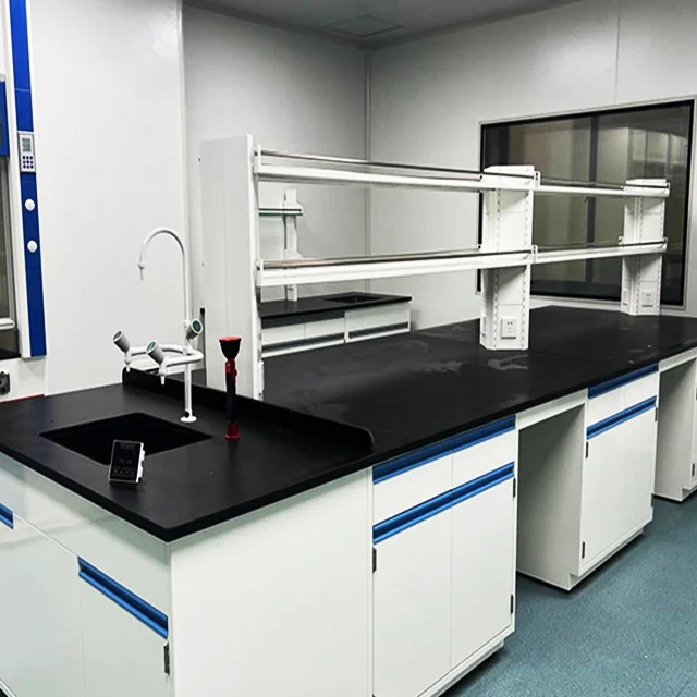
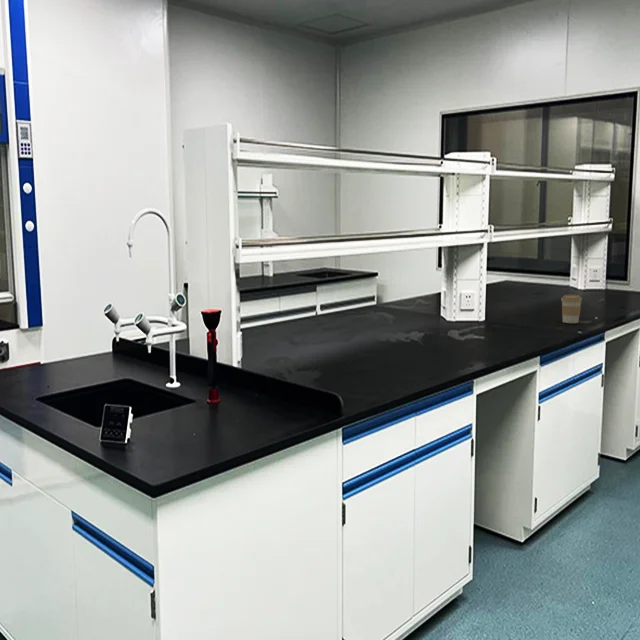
+ coffee cup (571, 308)
